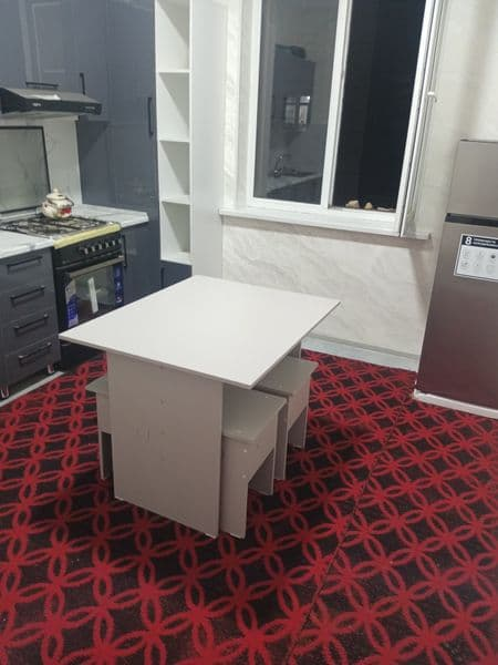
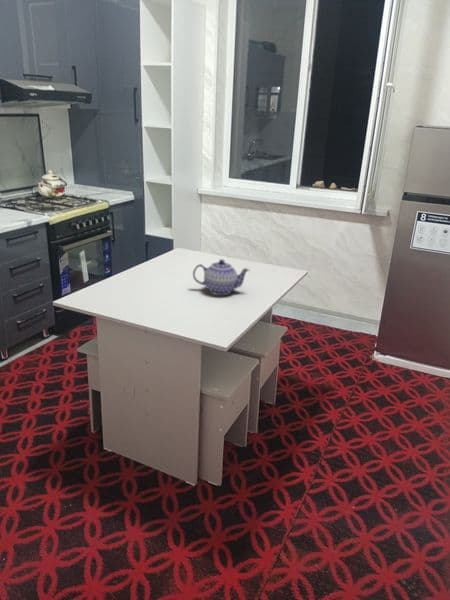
+ teapot (221, 275)
